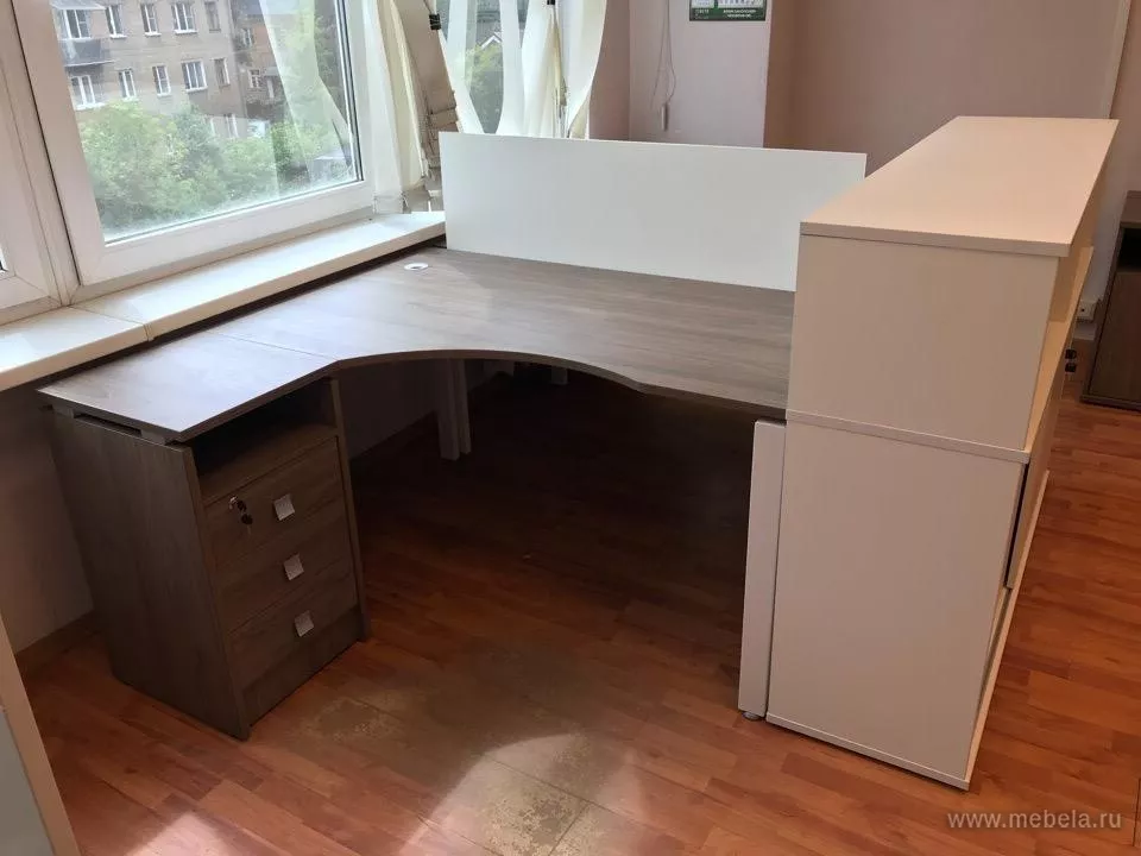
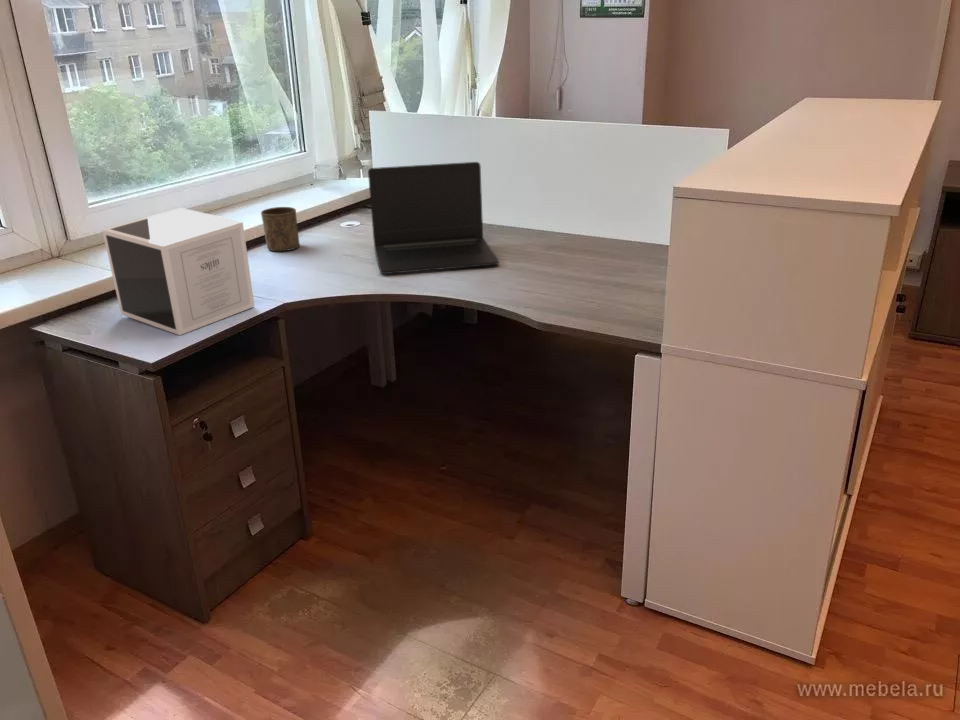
+ laptop (432, 216)
+ speaker (181, 268)
+ cup (280, 229)
